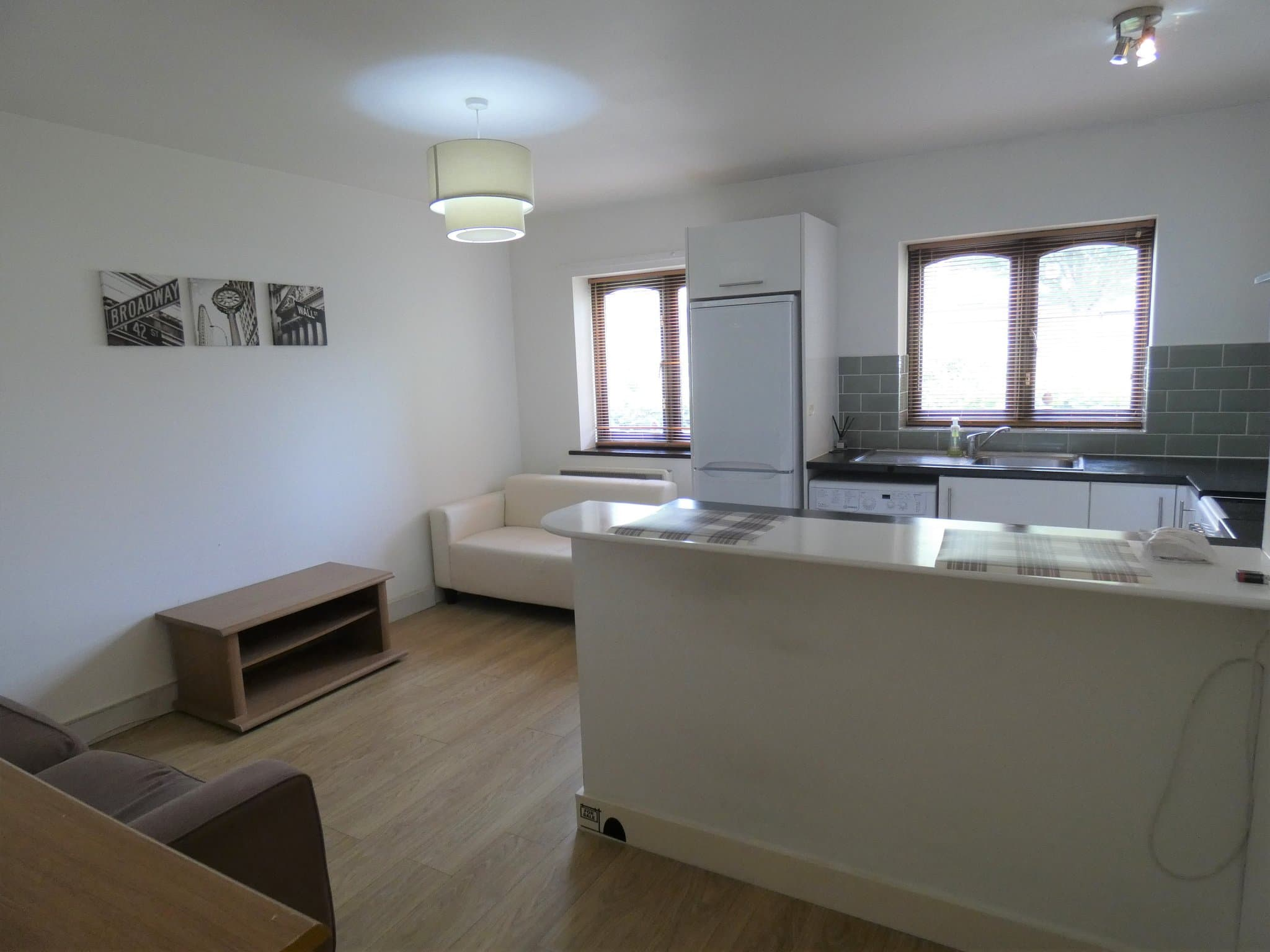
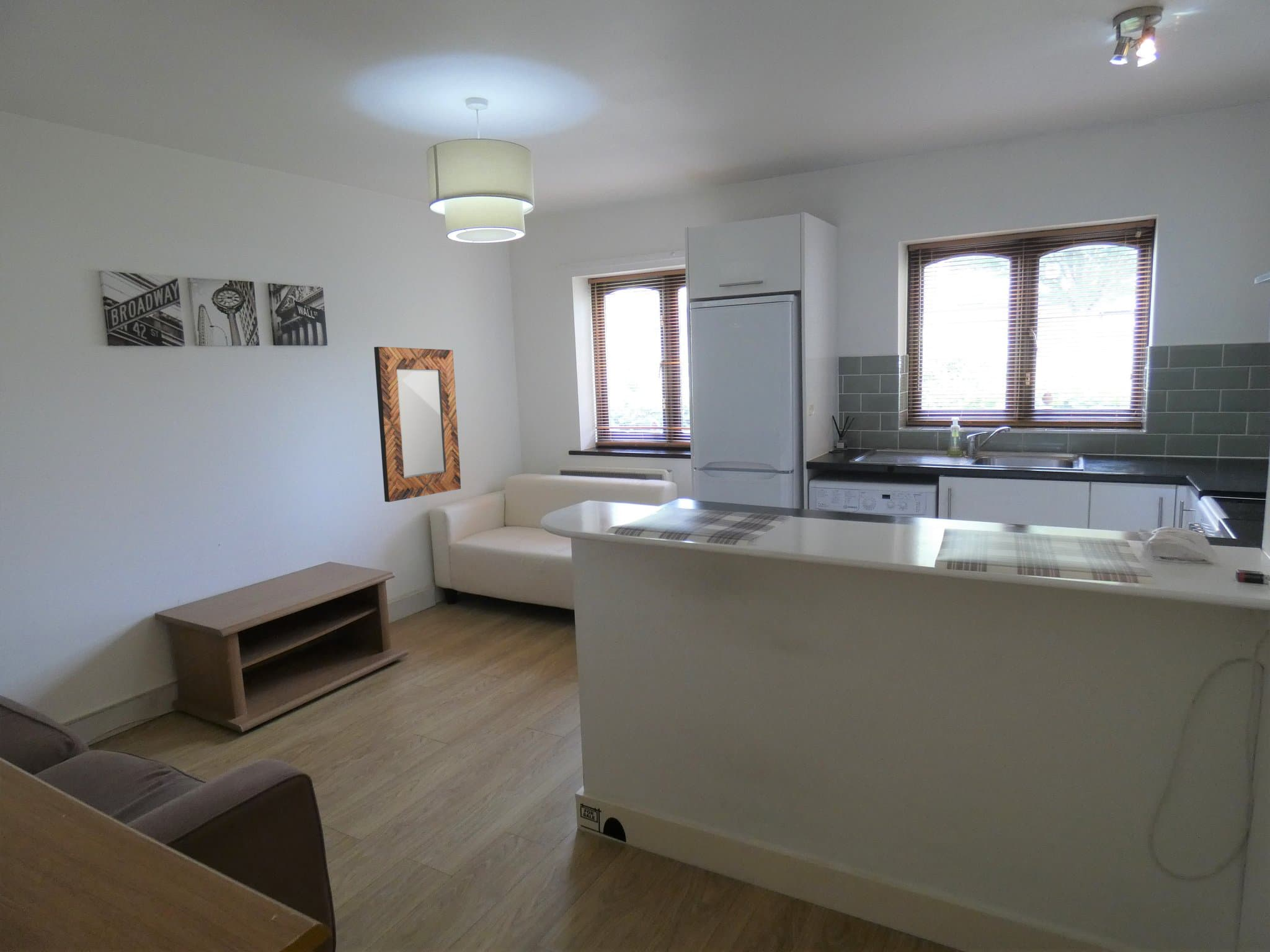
+ home mirror (420, 422)
